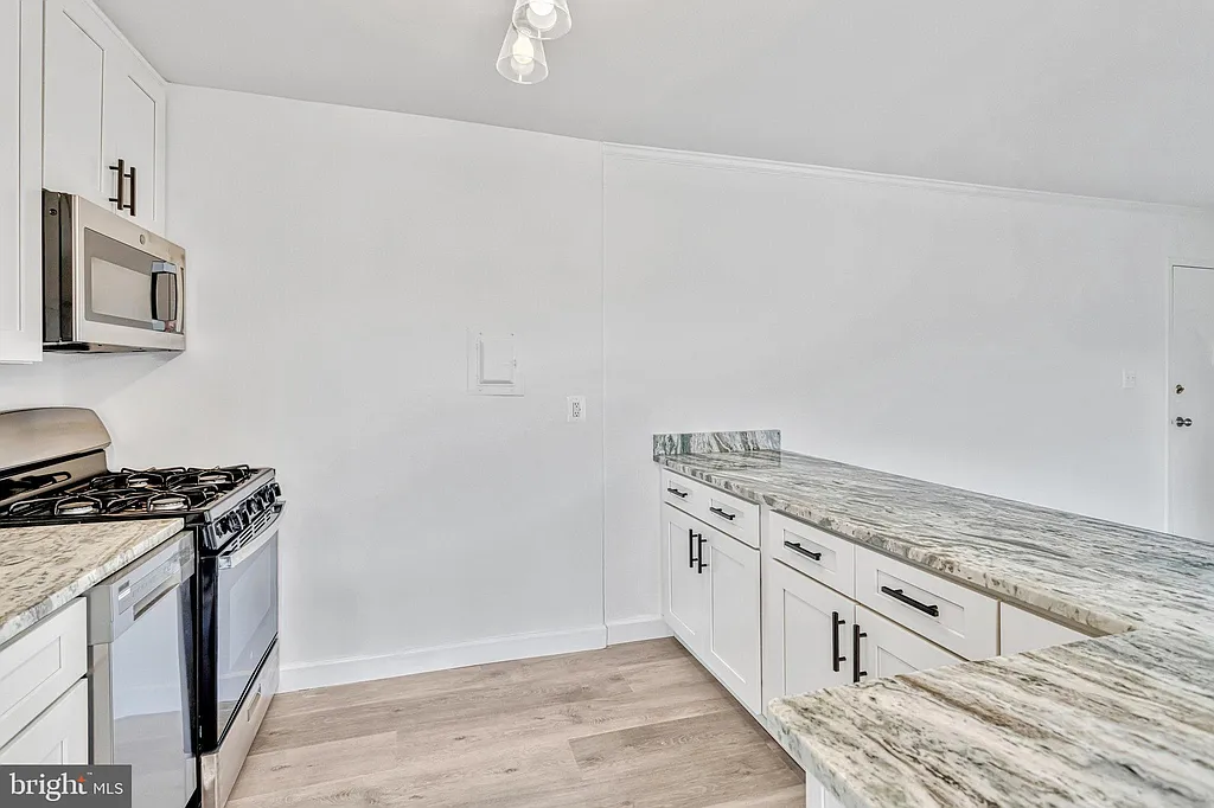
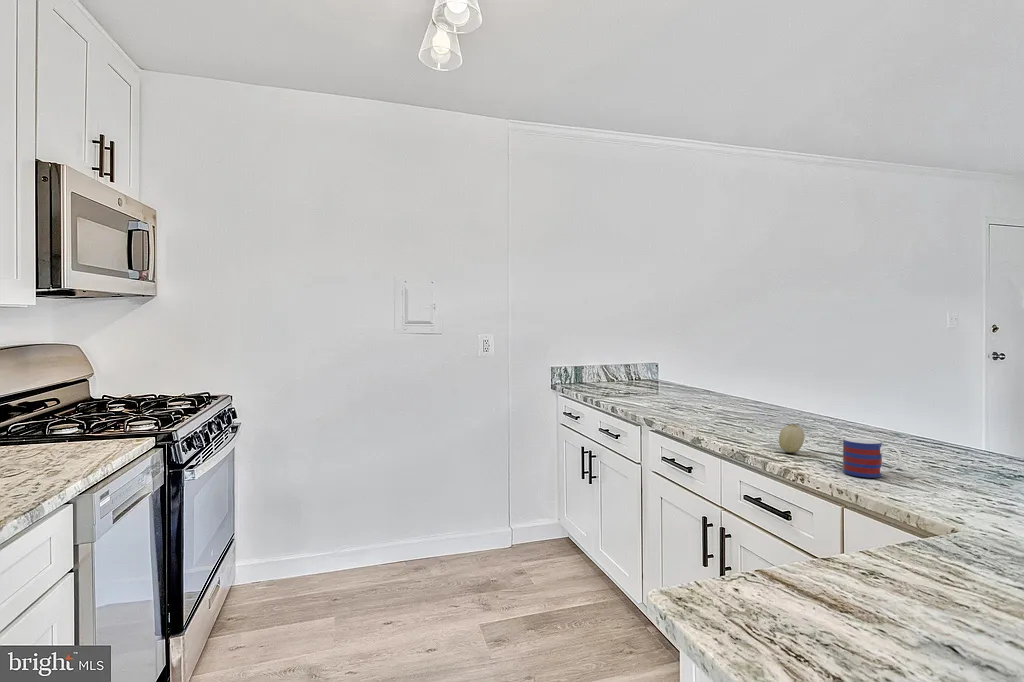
+ fruit (791, 438)
+ mug (871, 458)
